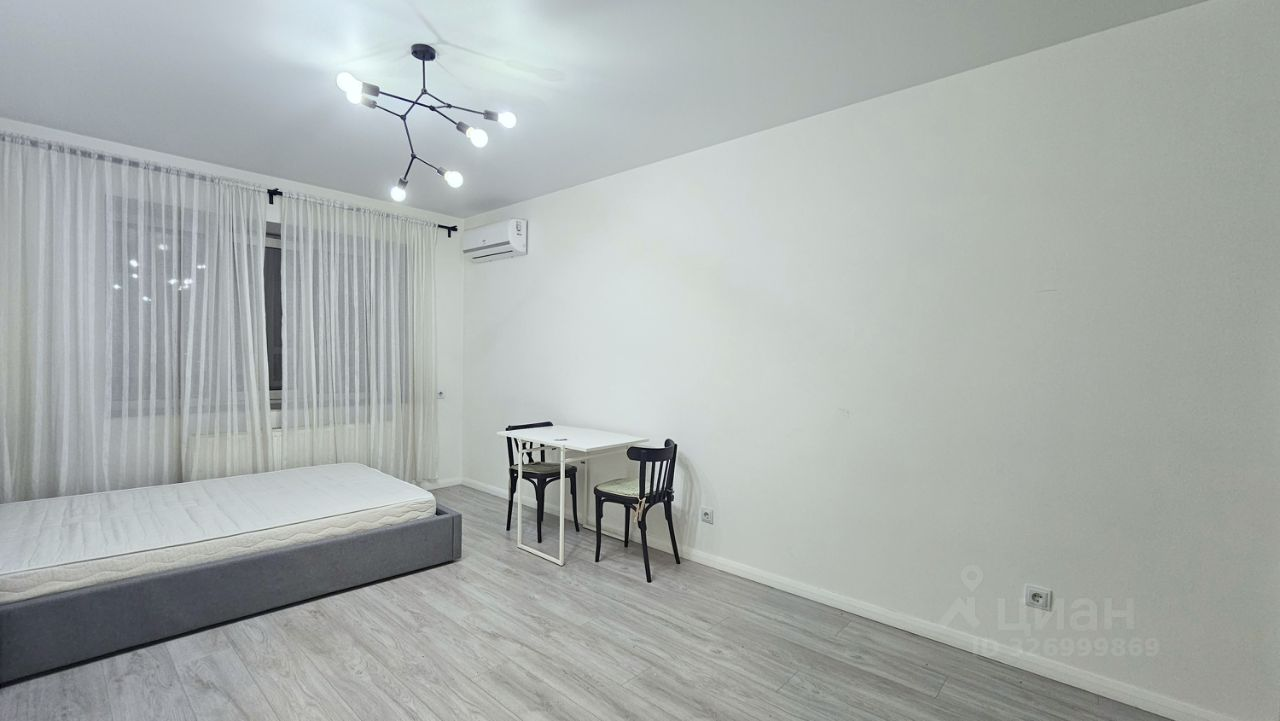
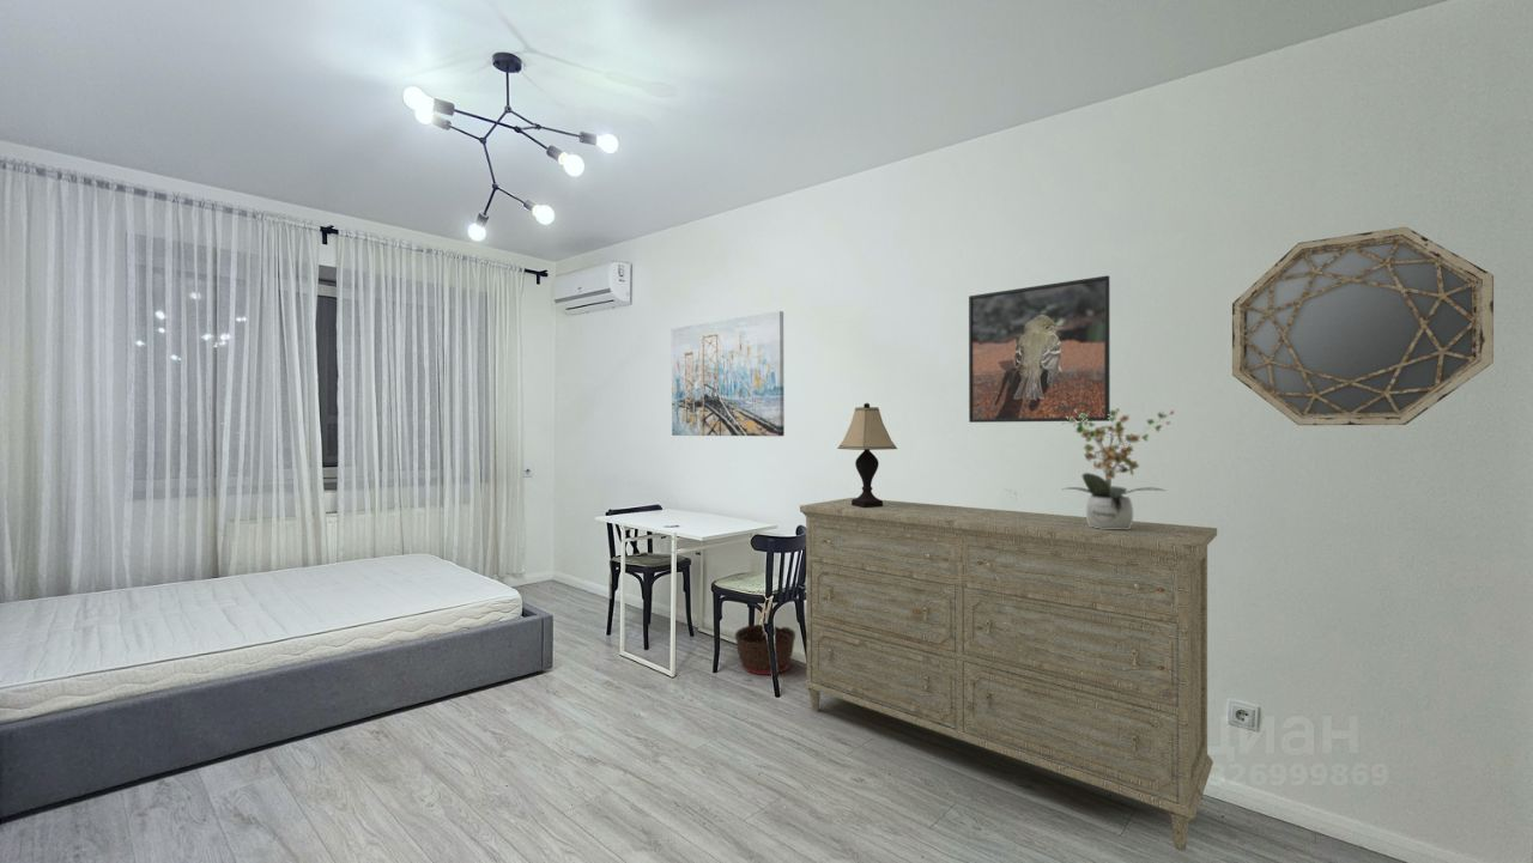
+ dresser (980, 632)
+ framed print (1034, 353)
+ lamp (866, 454)
+ potted plant (1111, 467)
+ wall art (723, 378)
+ basket (765, 649)
+ home mirror (1350, 330)
